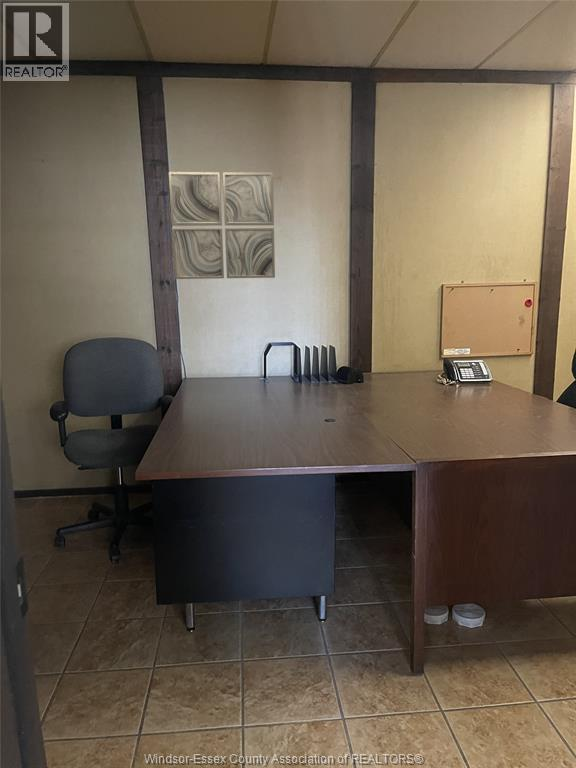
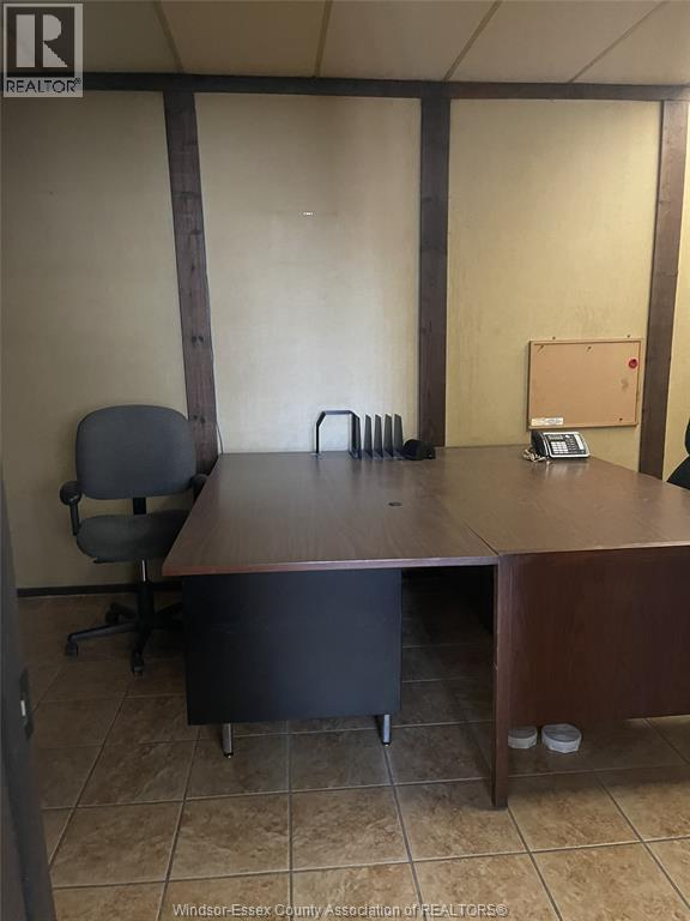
- wall art (221, 228)
